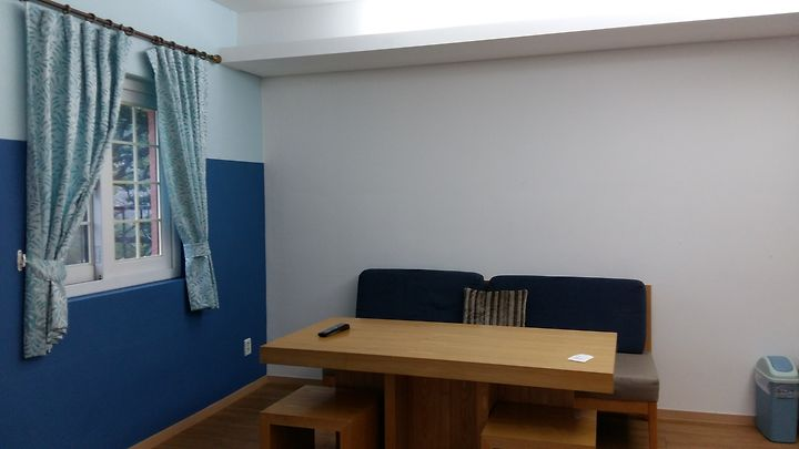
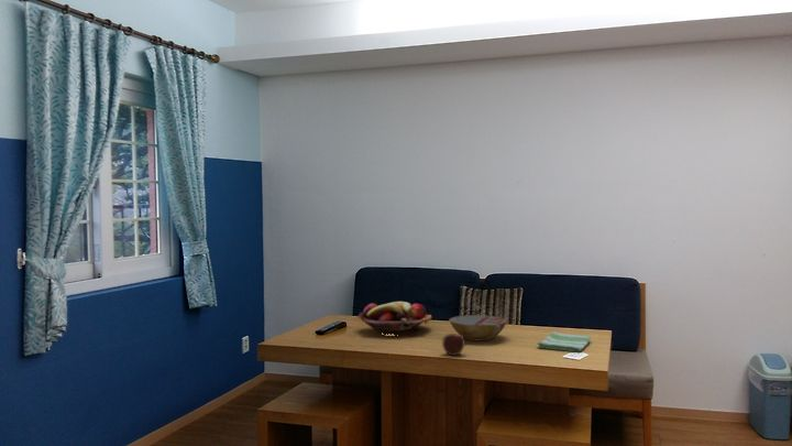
+ apple (453, 344)
+ fruit basket (396, 315)
+ dish towel (564, 340)
+ bowl (477, 328)
